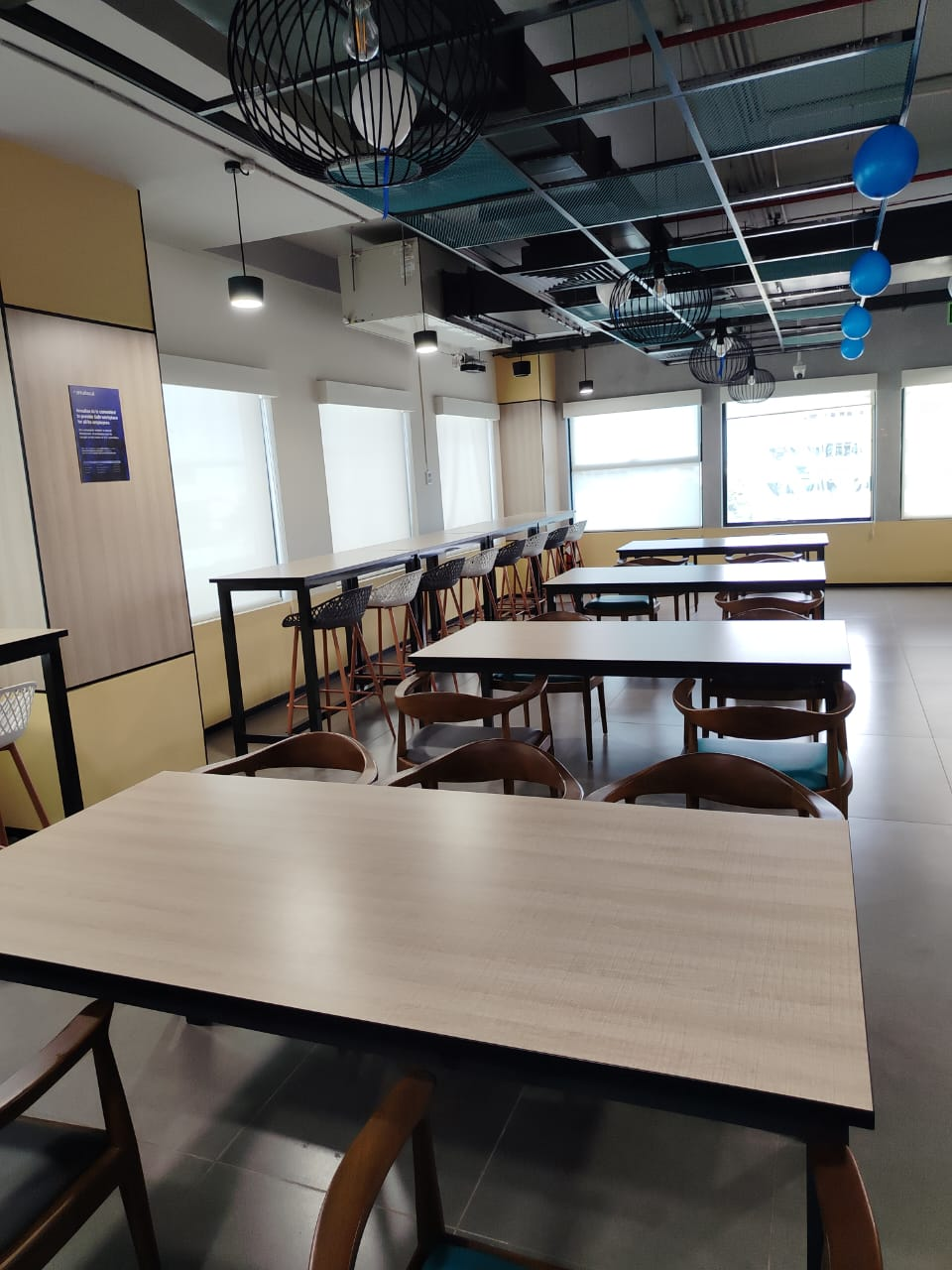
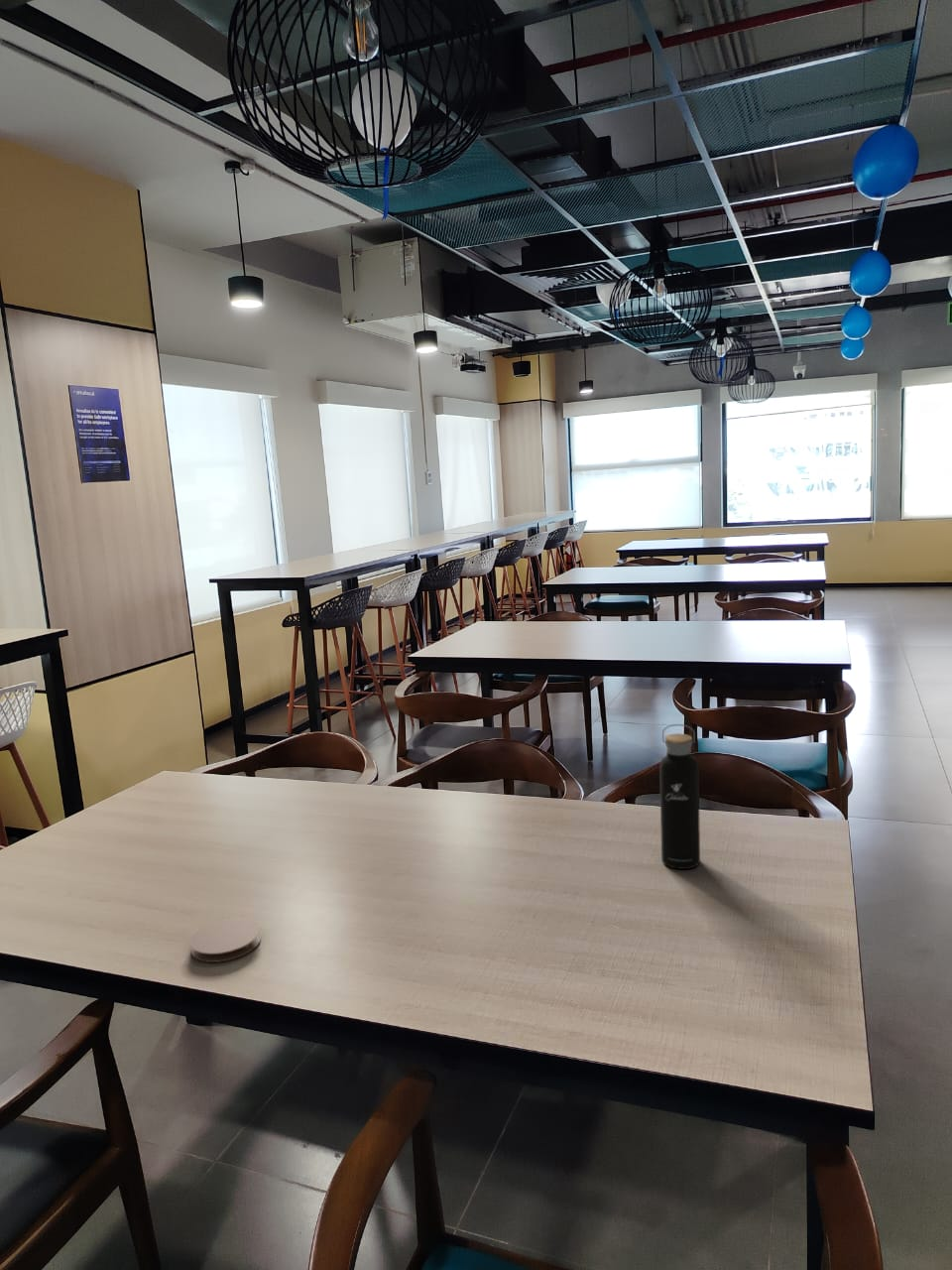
+ water bottle (679, 793)
+ coaster (225, 939)
